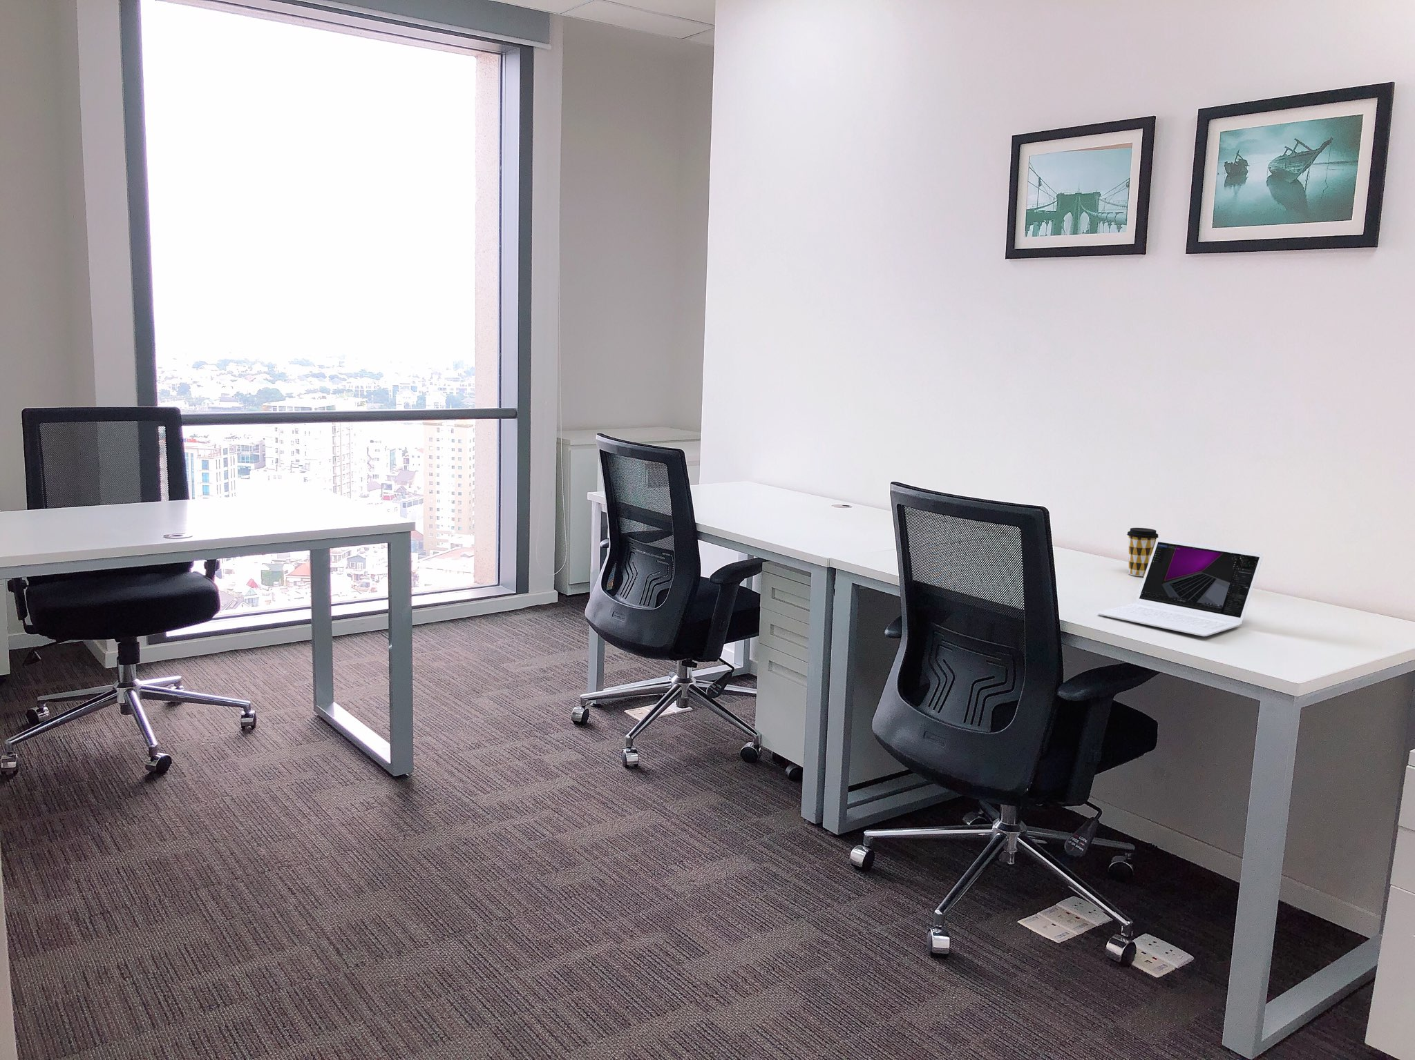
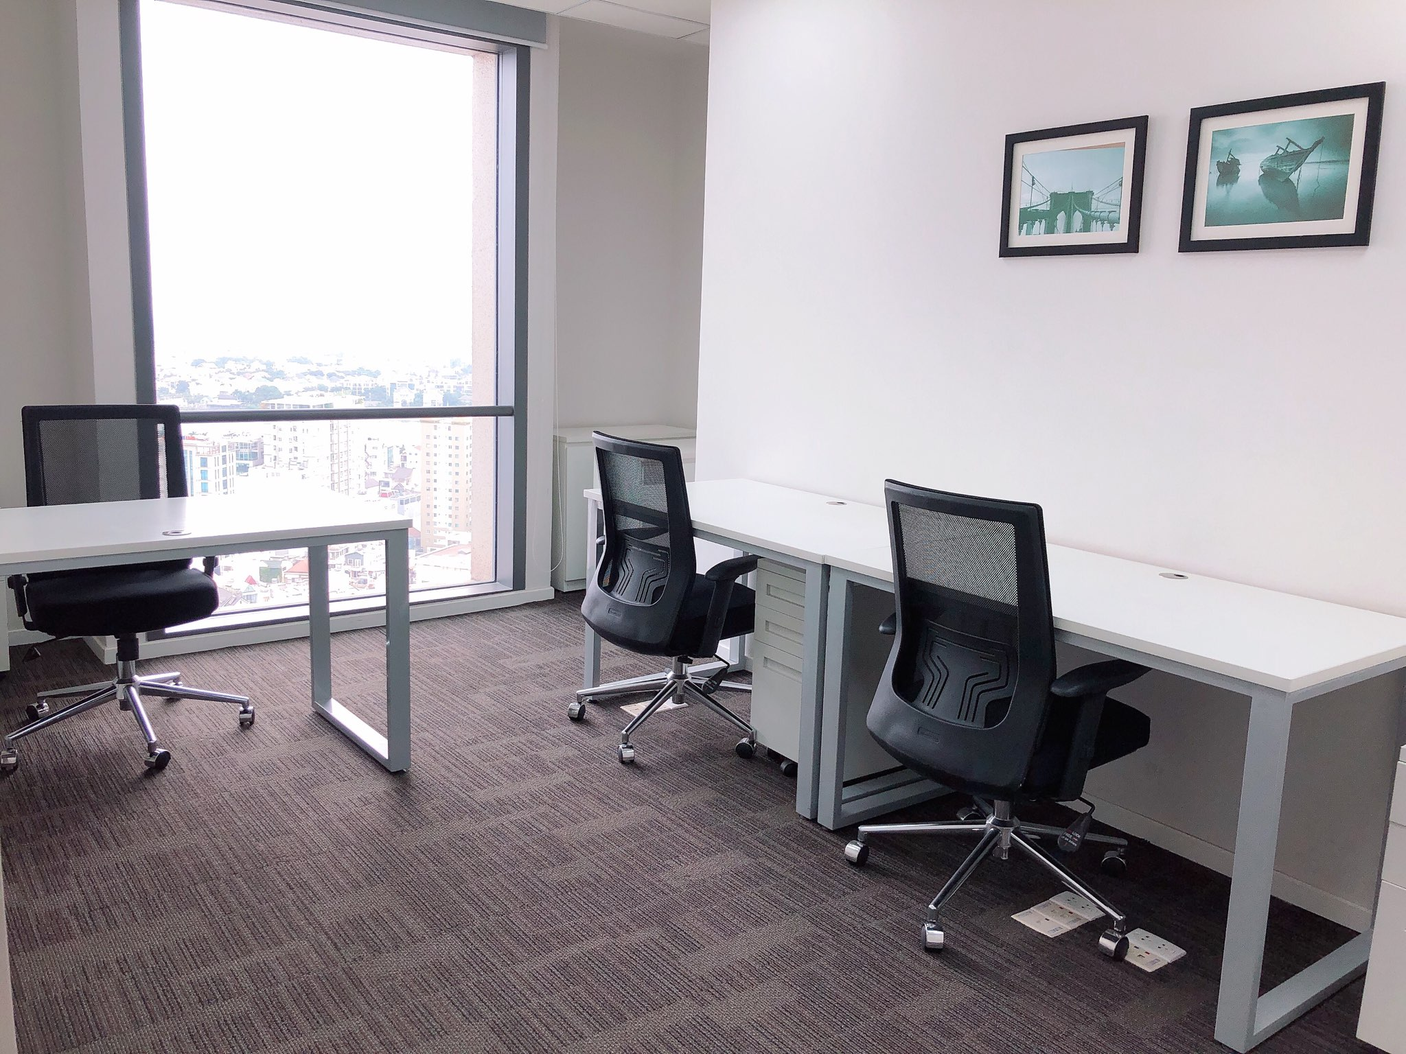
- coffee cup (1141, 552)
- laptop (1180, 580)
